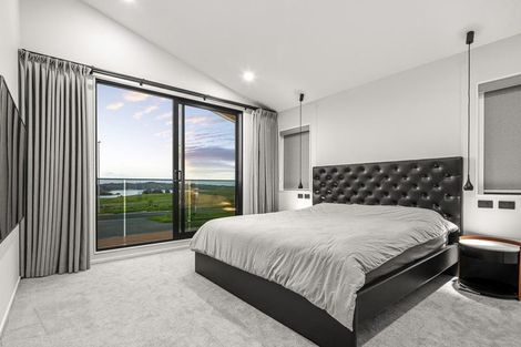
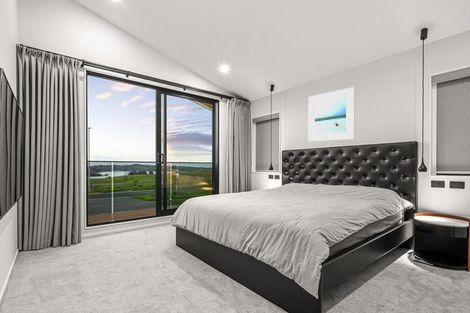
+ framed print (329, 116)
